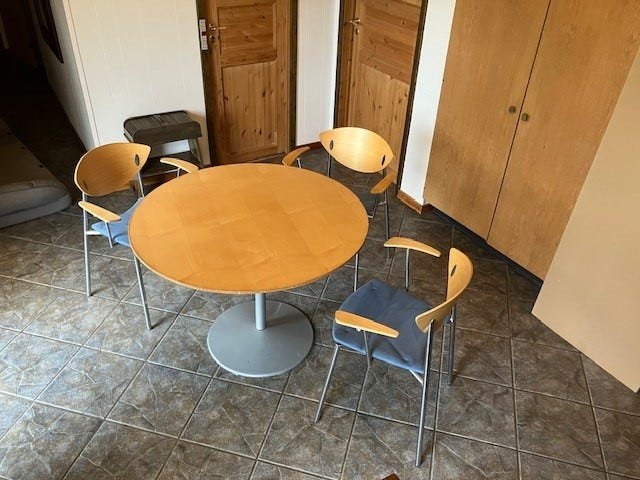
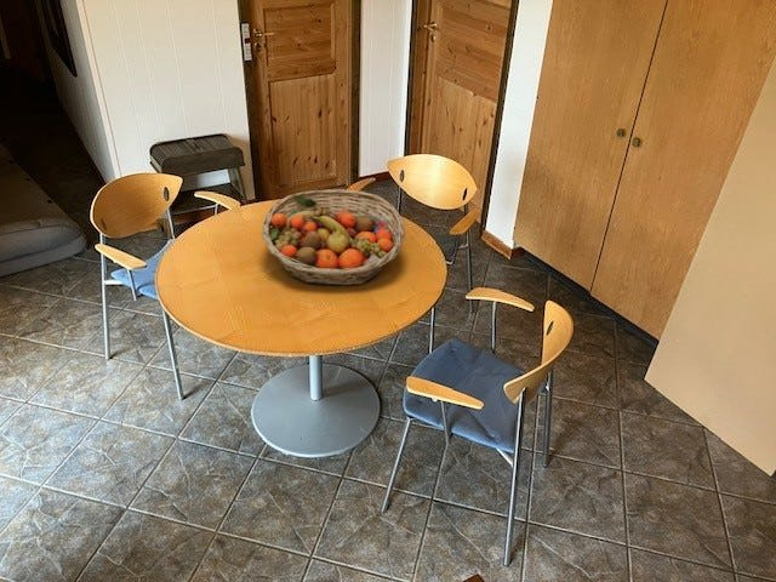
+ fruit basket (333, 238)
